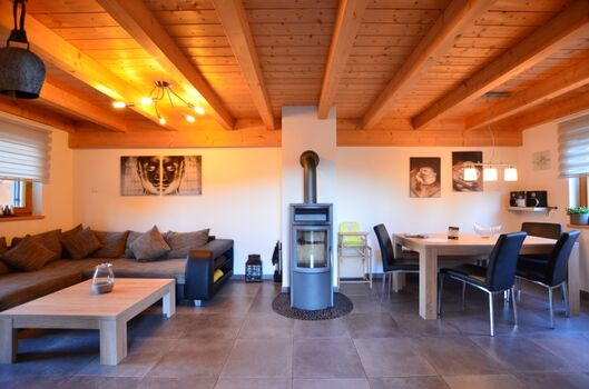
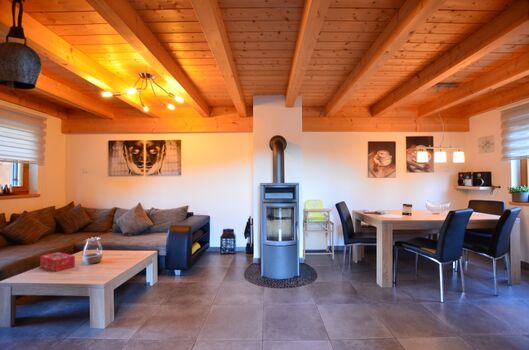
+ tissue box (57, 261)
